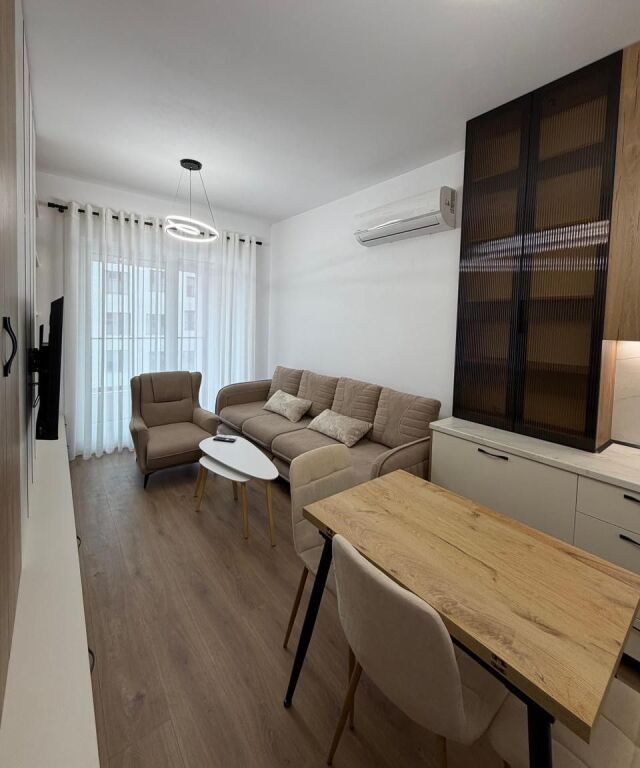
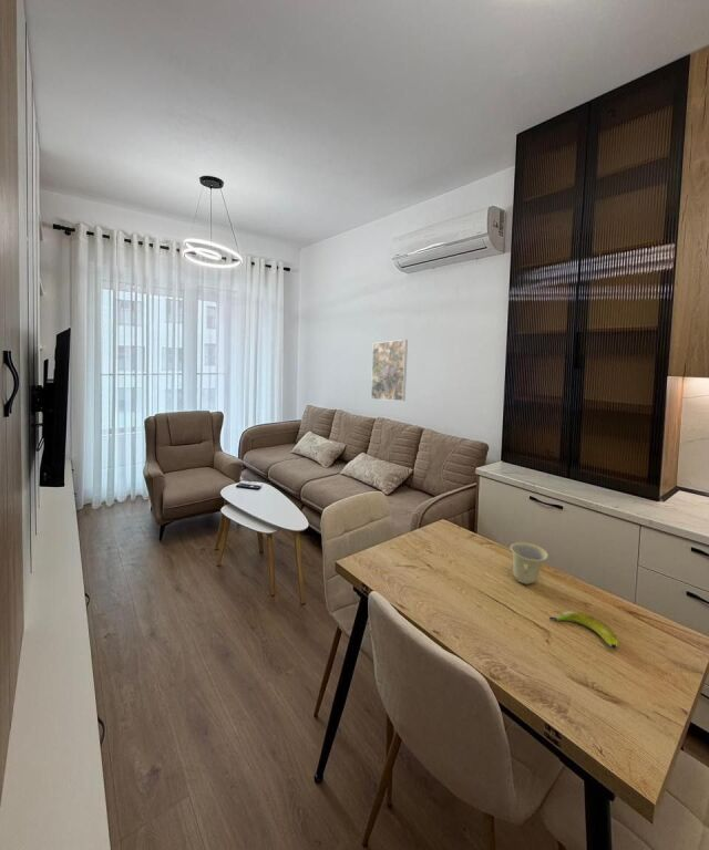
+ banana (587, 625)
+ cup (527, 566)
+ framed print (388, 371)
